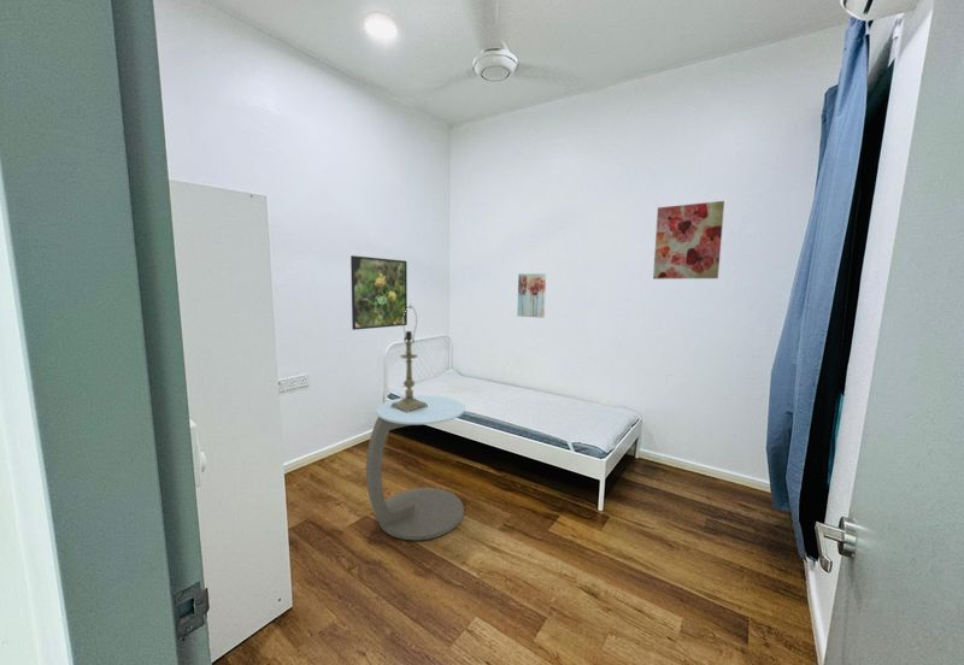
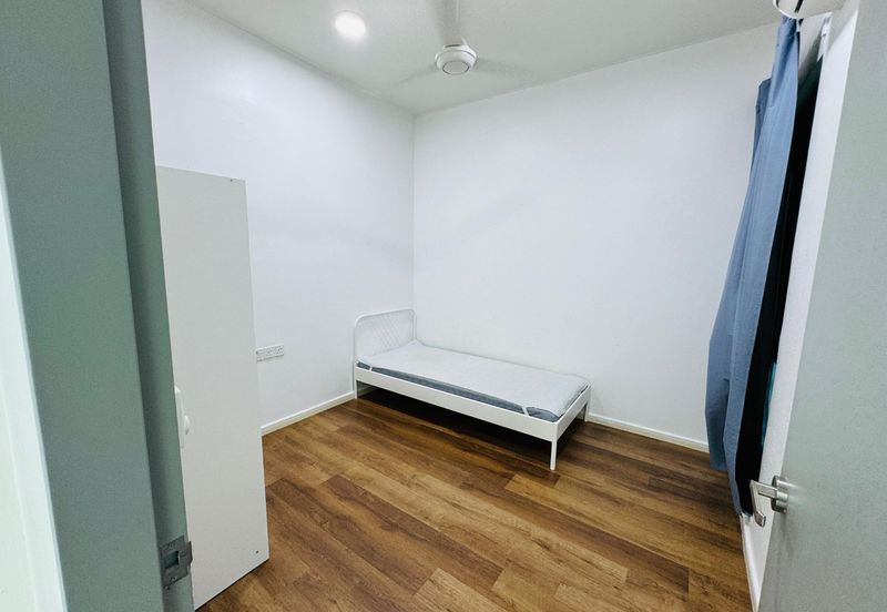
- wall art (530, 295)
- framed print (381, 293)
- table lamp (408, 355)
- wall art (687, 241)
- side table (417, 488)
